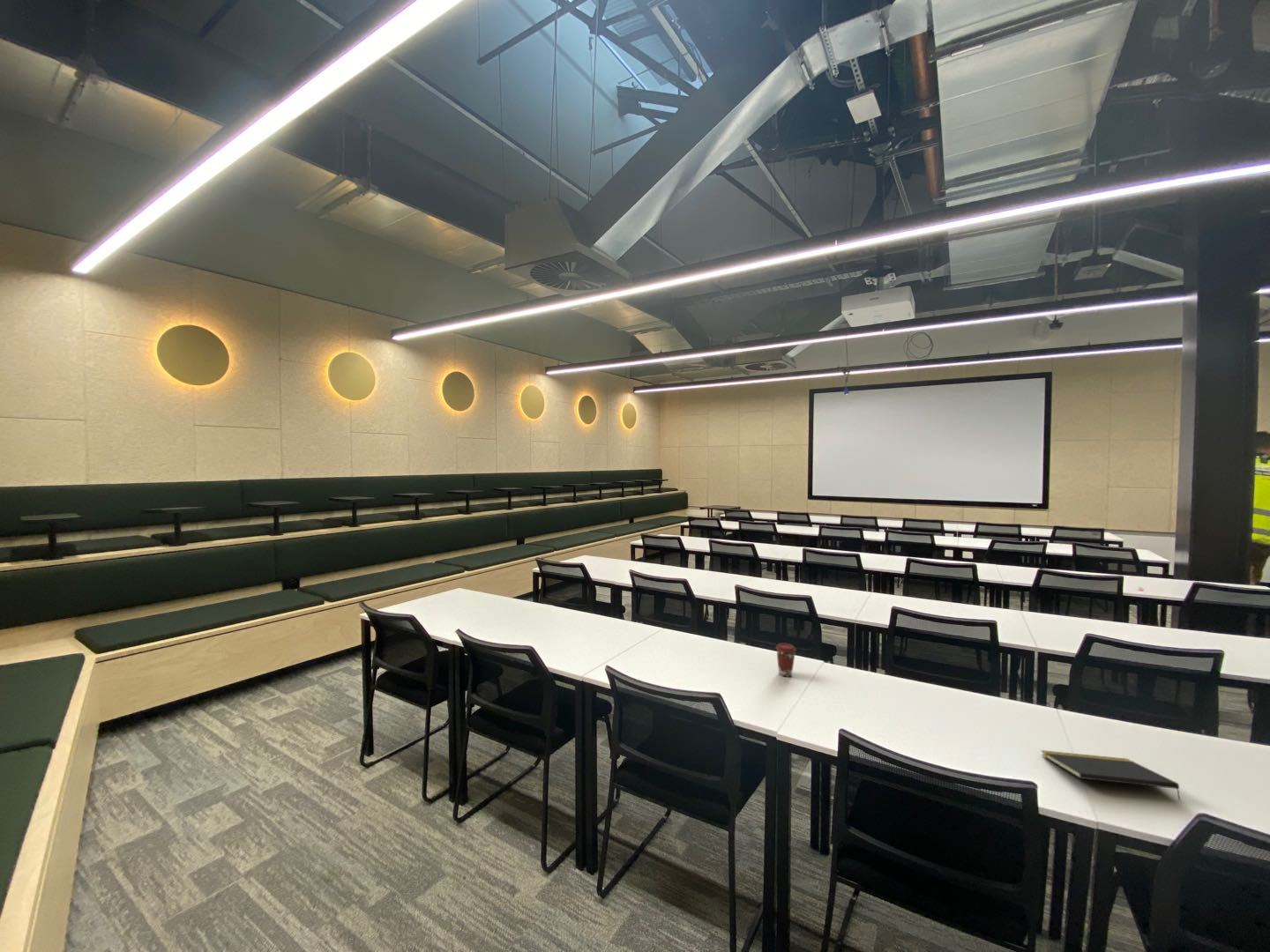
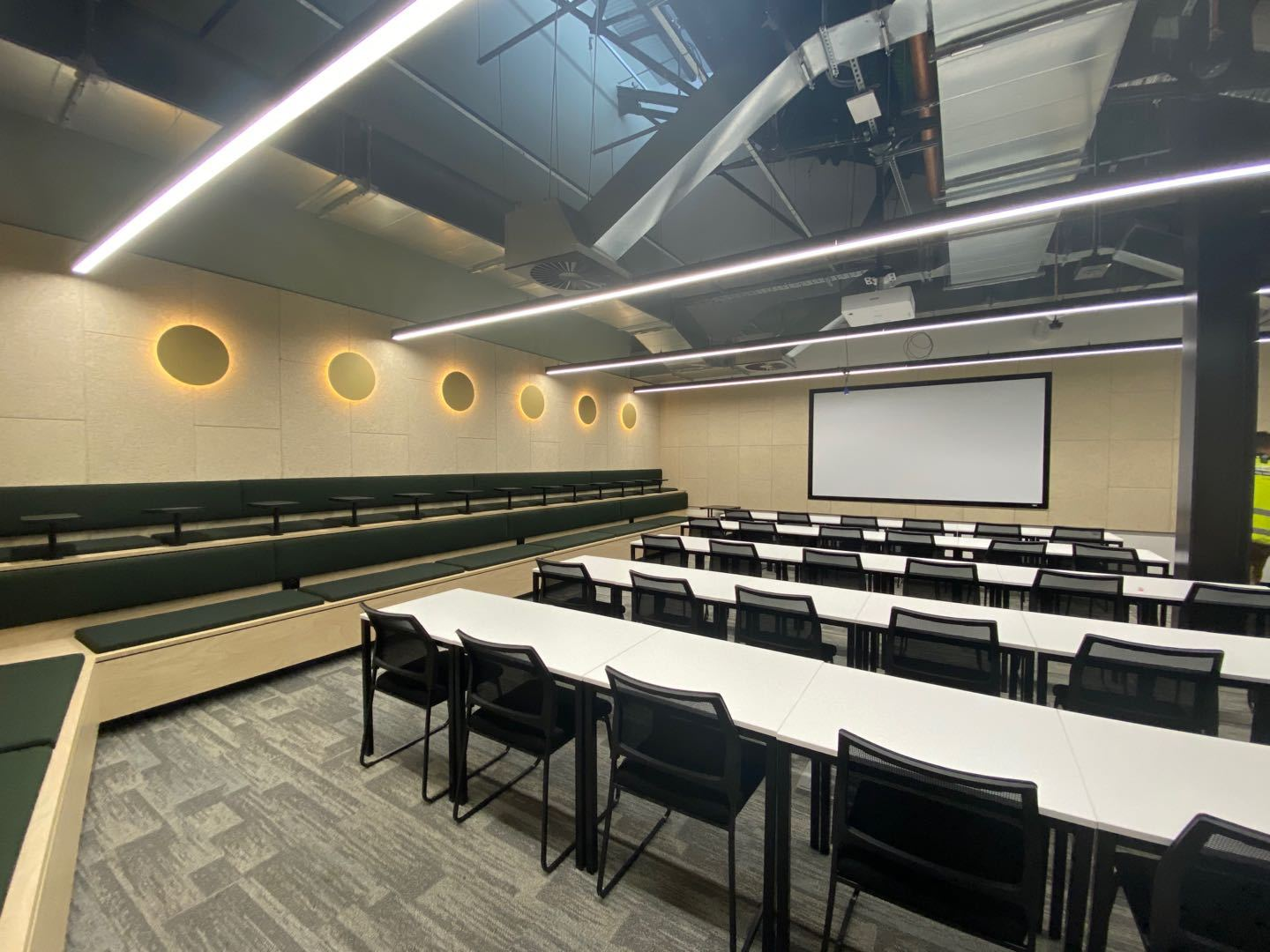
- coffee cup (785, 659)
- notepad (1104, 768)
